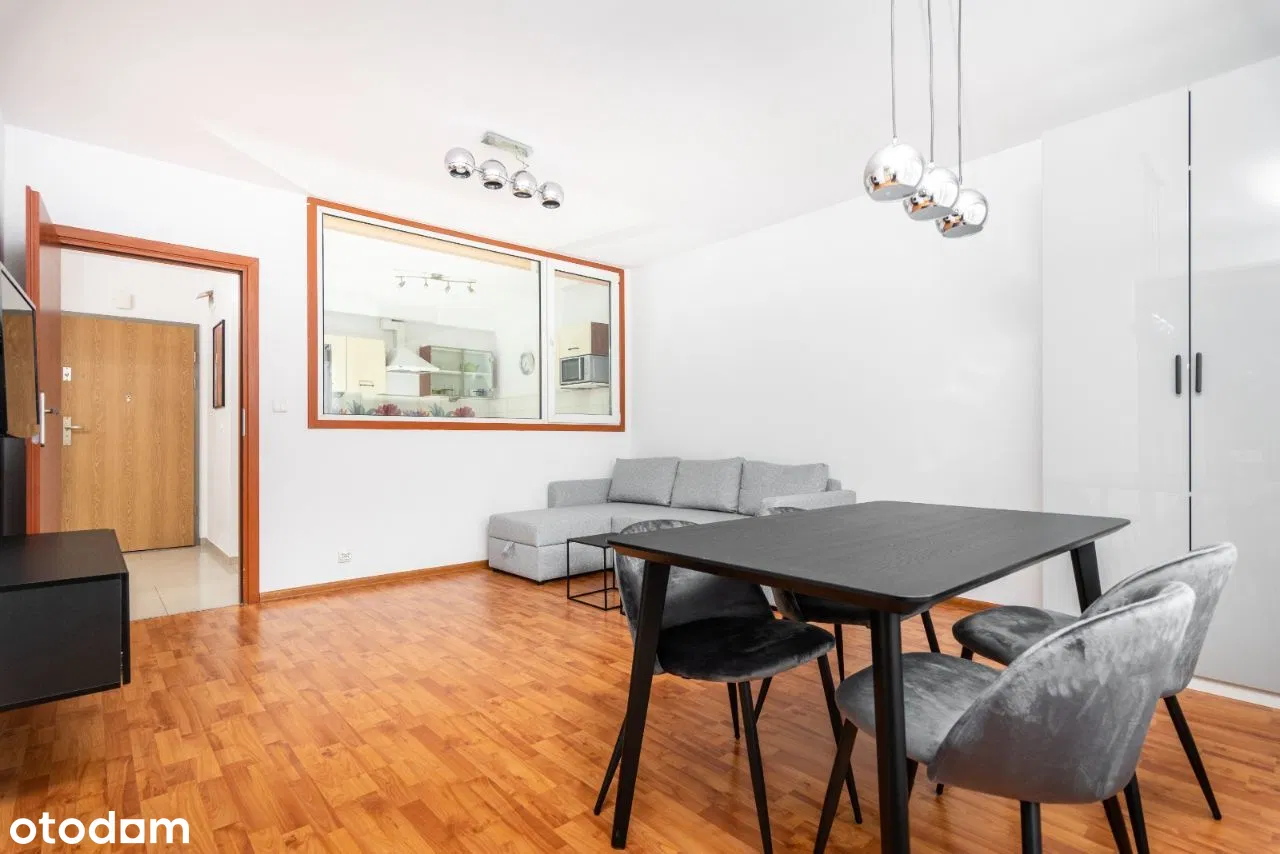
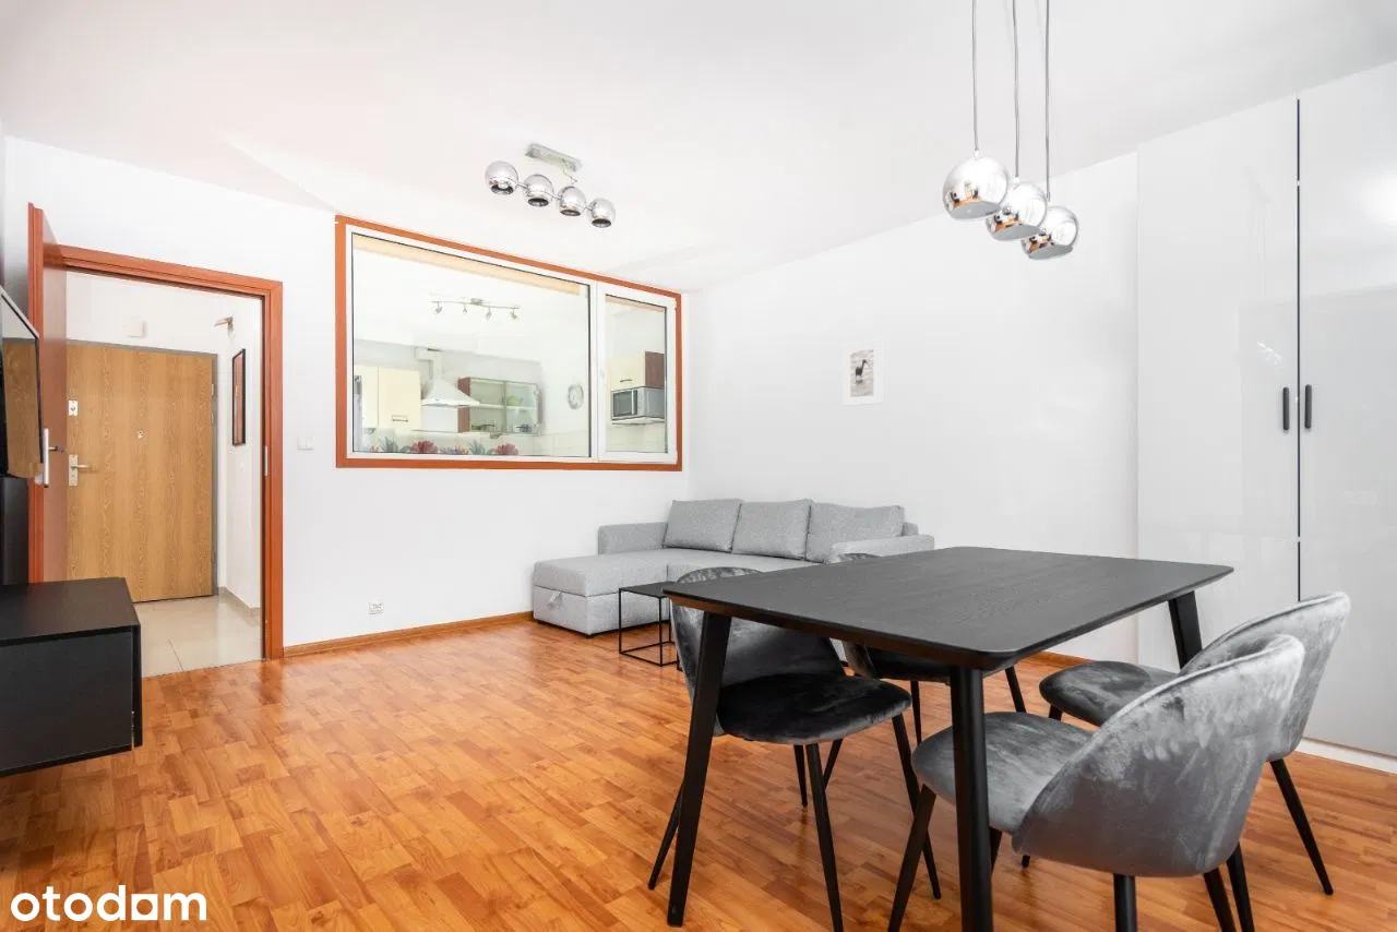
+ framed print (862, 373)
